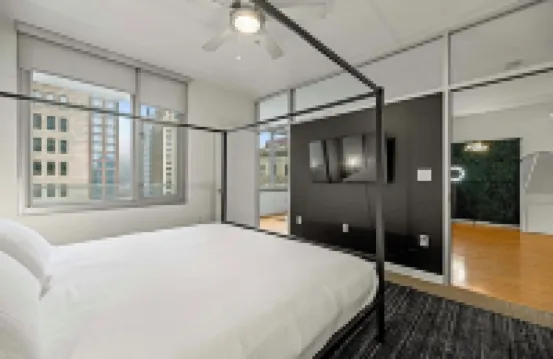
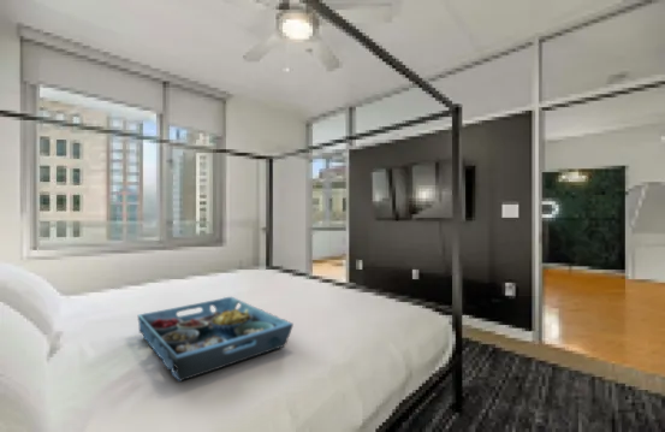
+ serving tray (212, 327)
